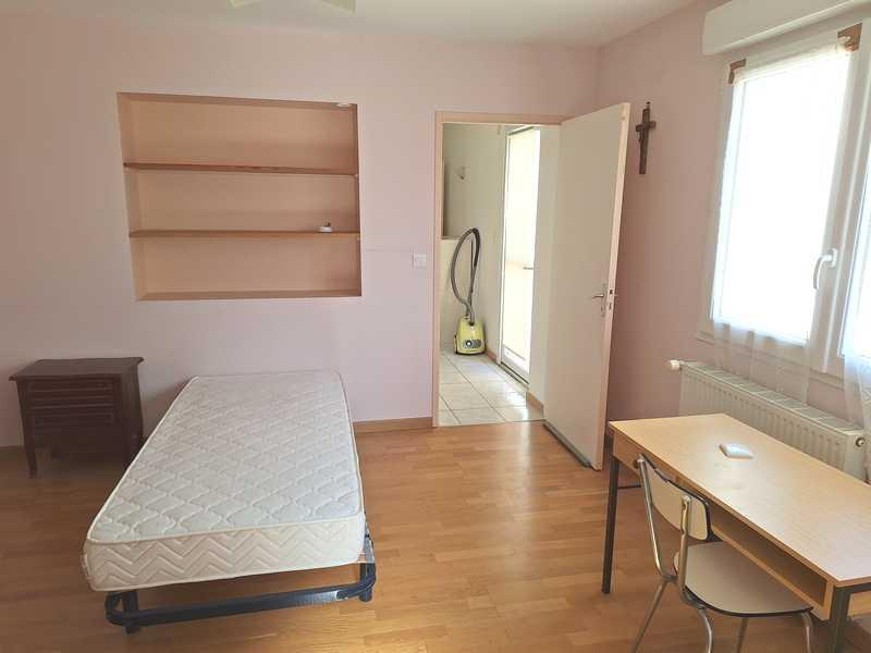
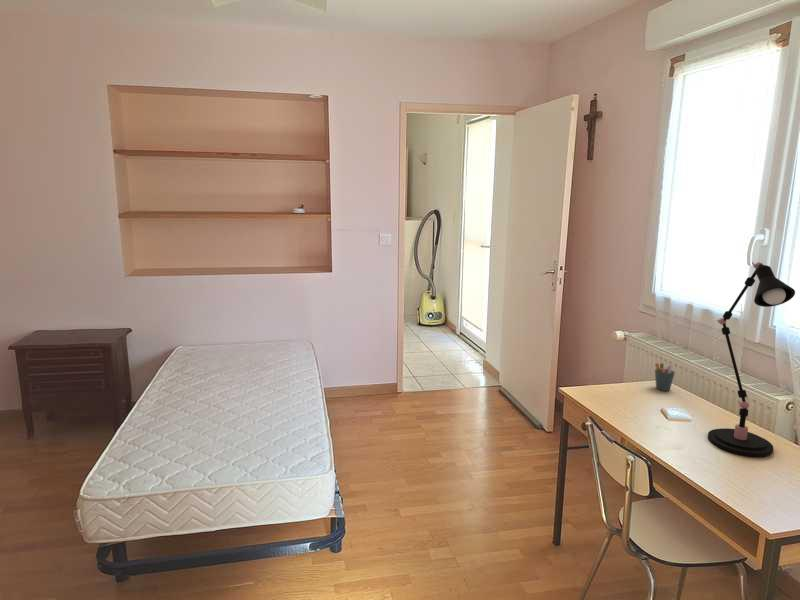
+ pen holder (664, 375)
+ desk lamp (733, 354)
